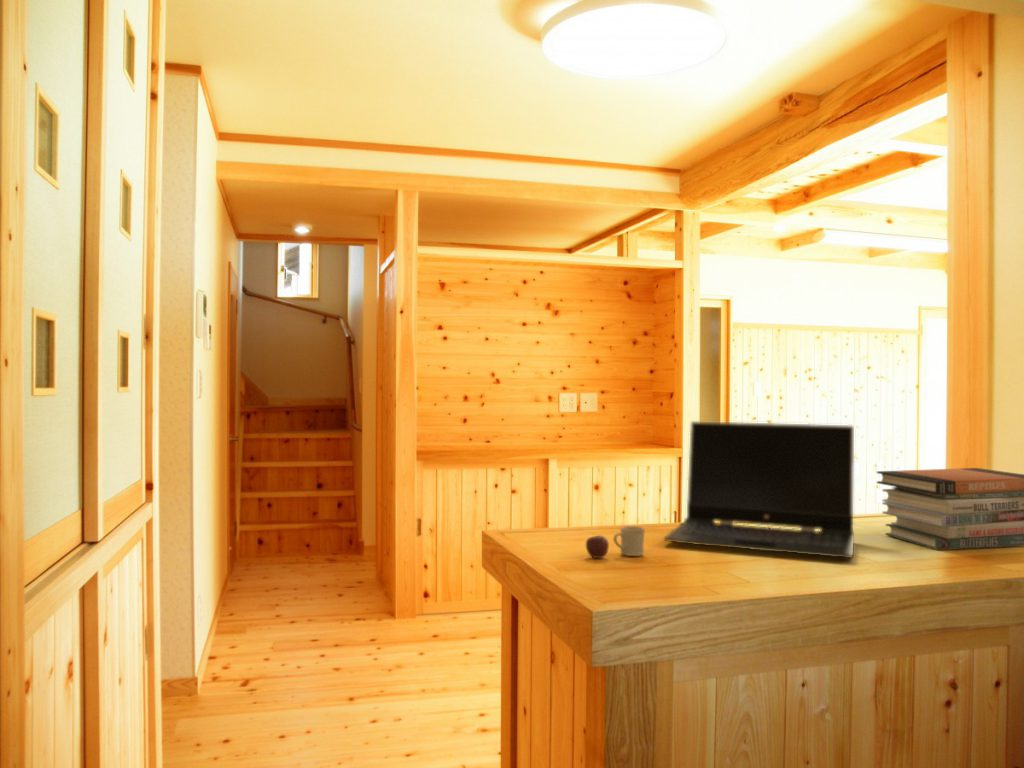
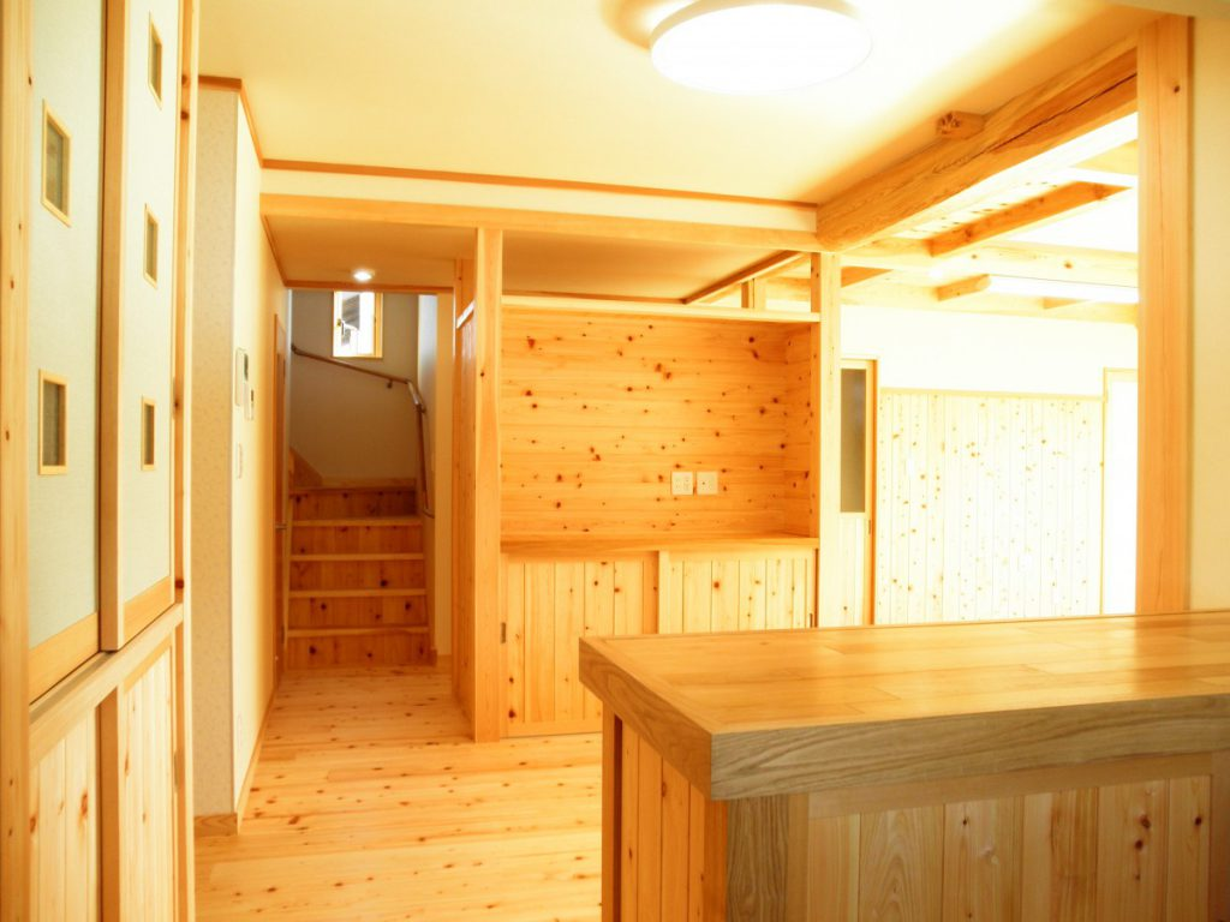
- laptop computer (761, 484)
- book stack (959, 507)
- mug (615, 542)
